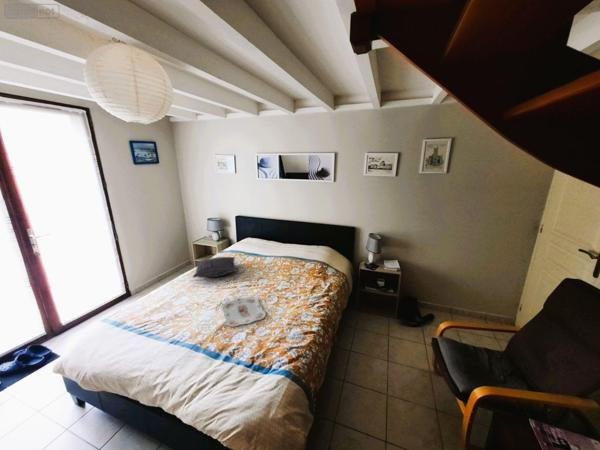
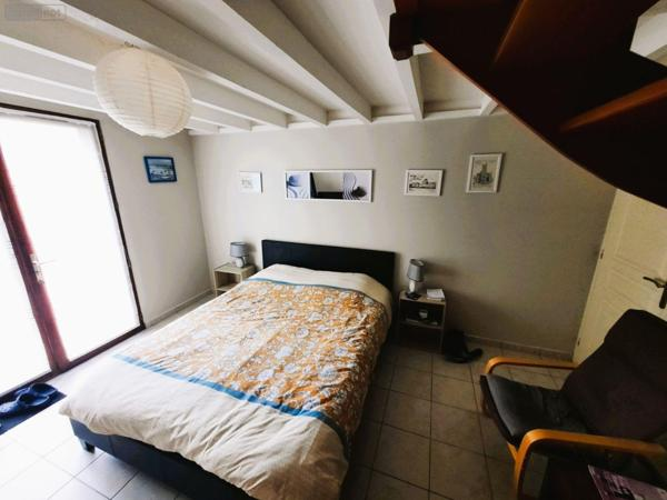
- pillow (215, 266)
- serving tray (243, 310)
